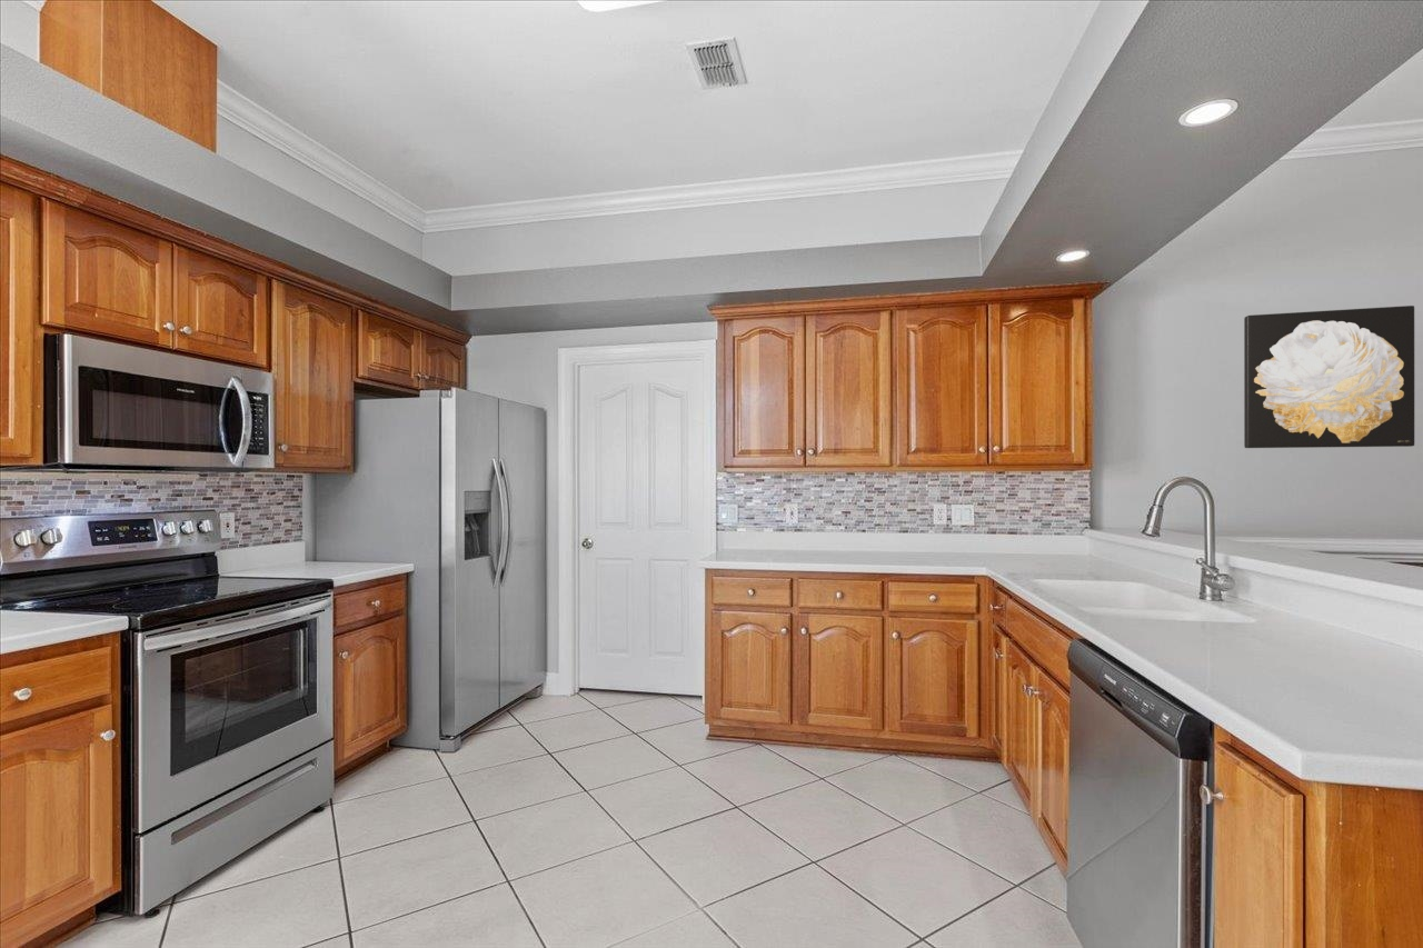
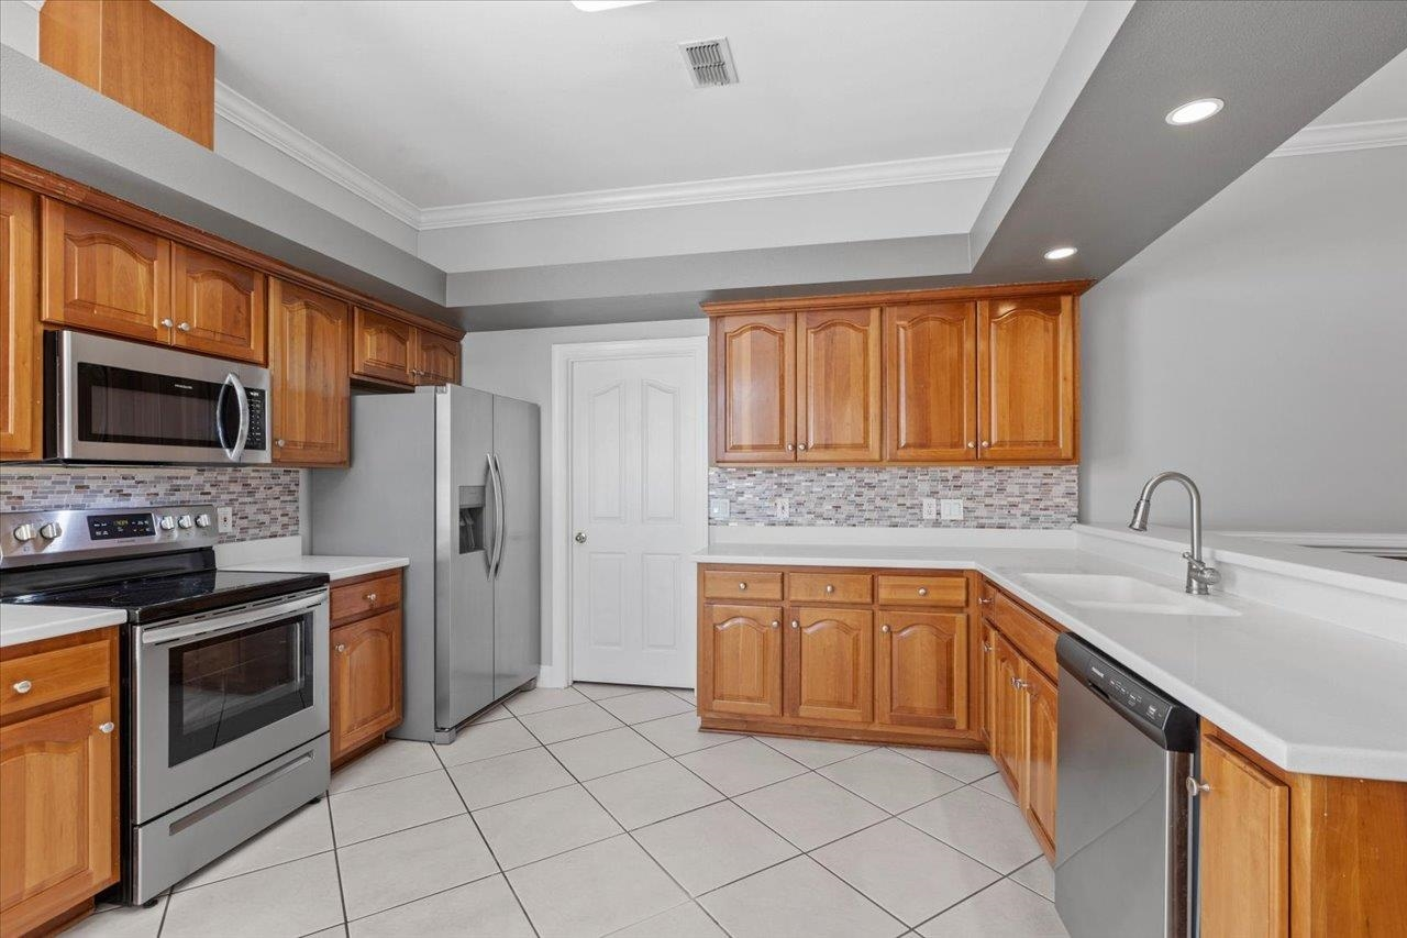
- wall art (1325, 379)
